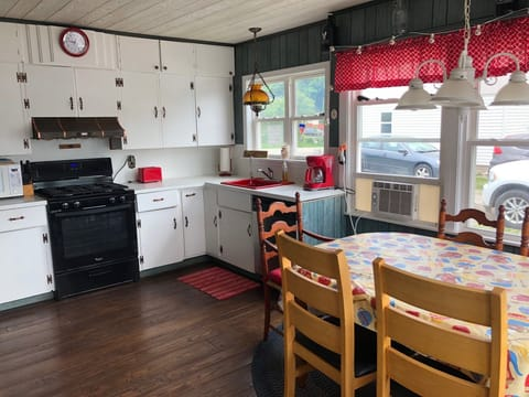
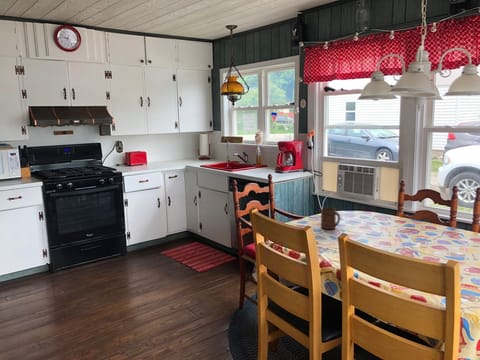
+ cup (330, 218)
